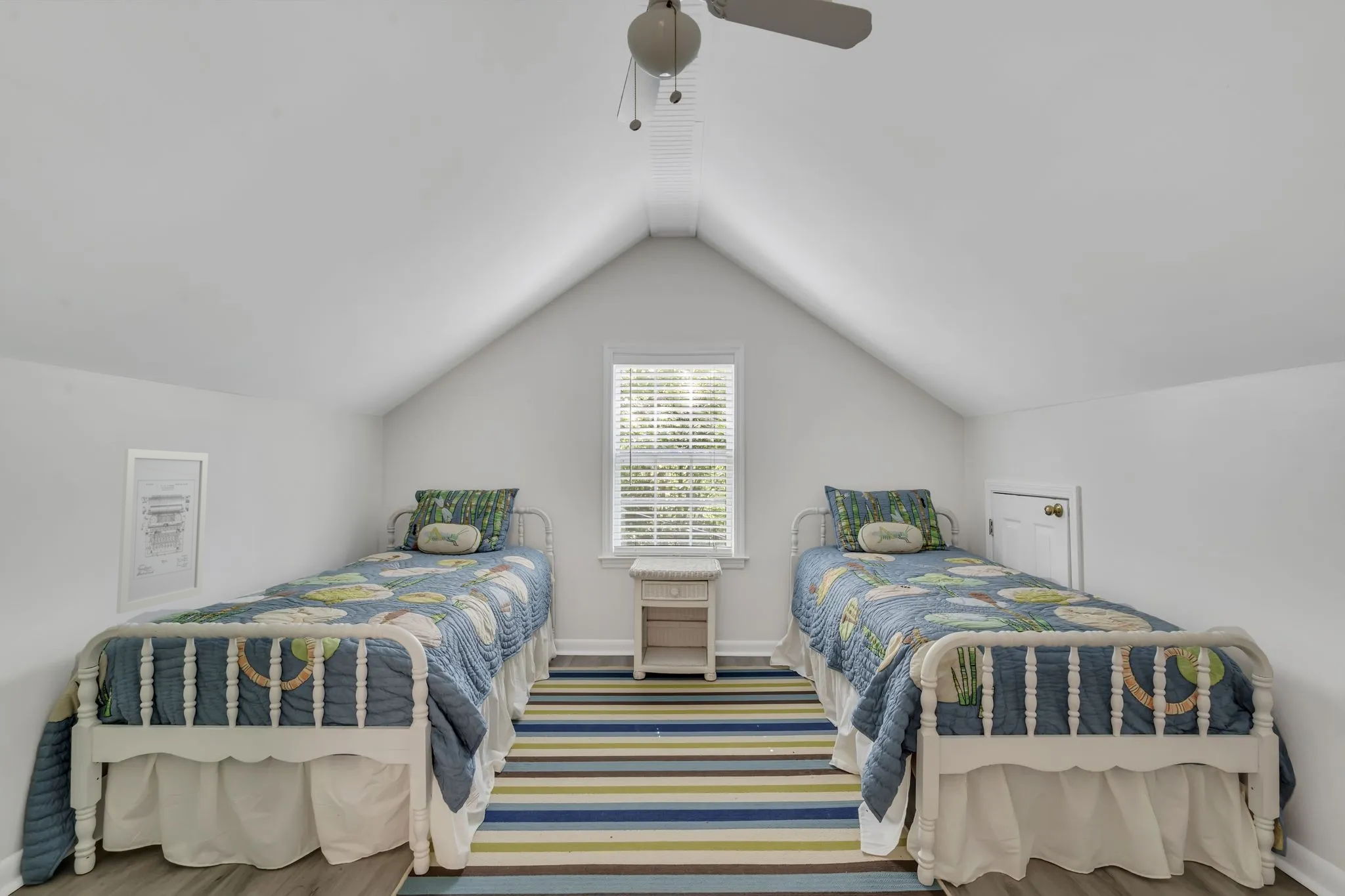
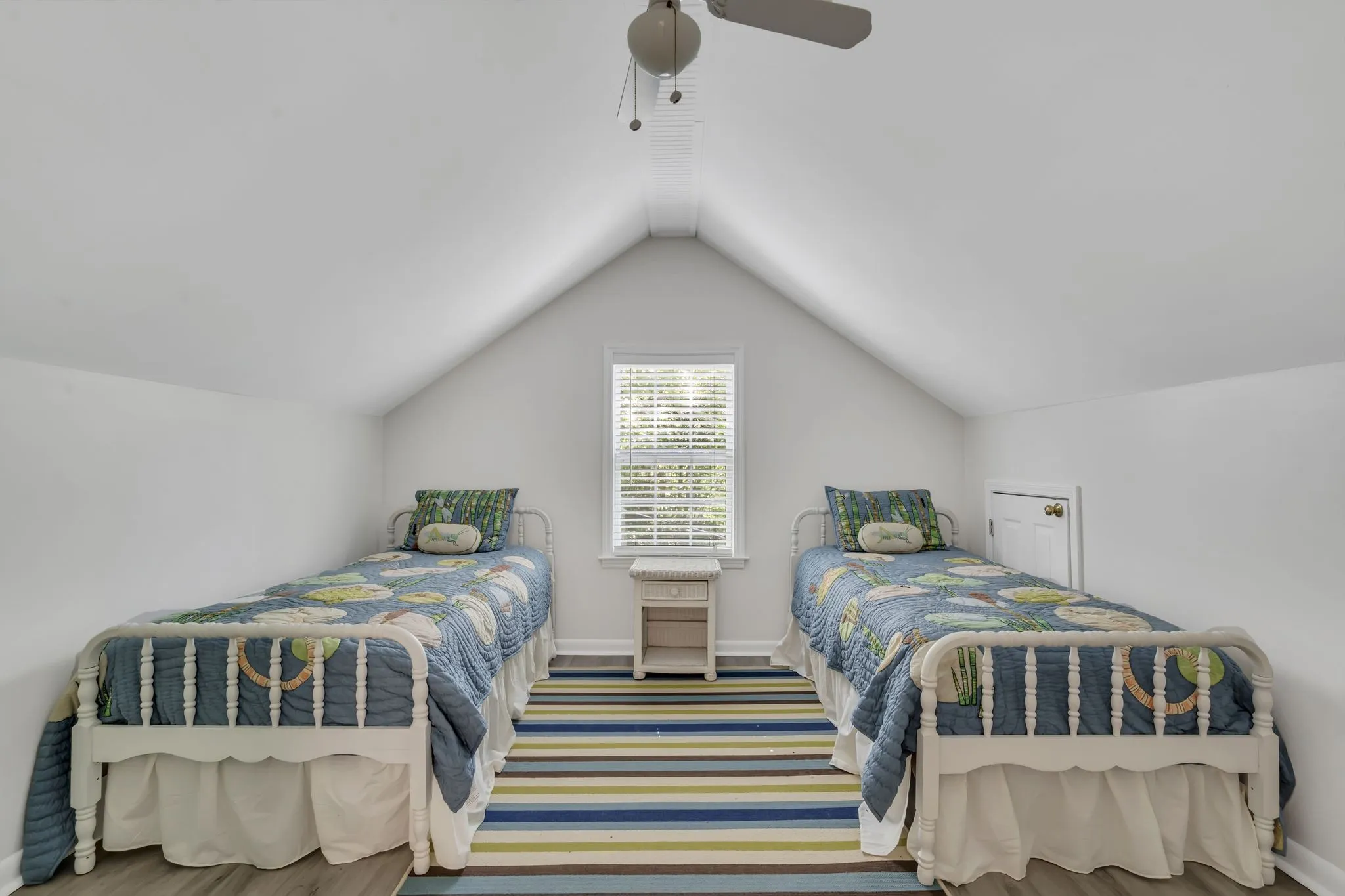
- wall art (165, 526)
